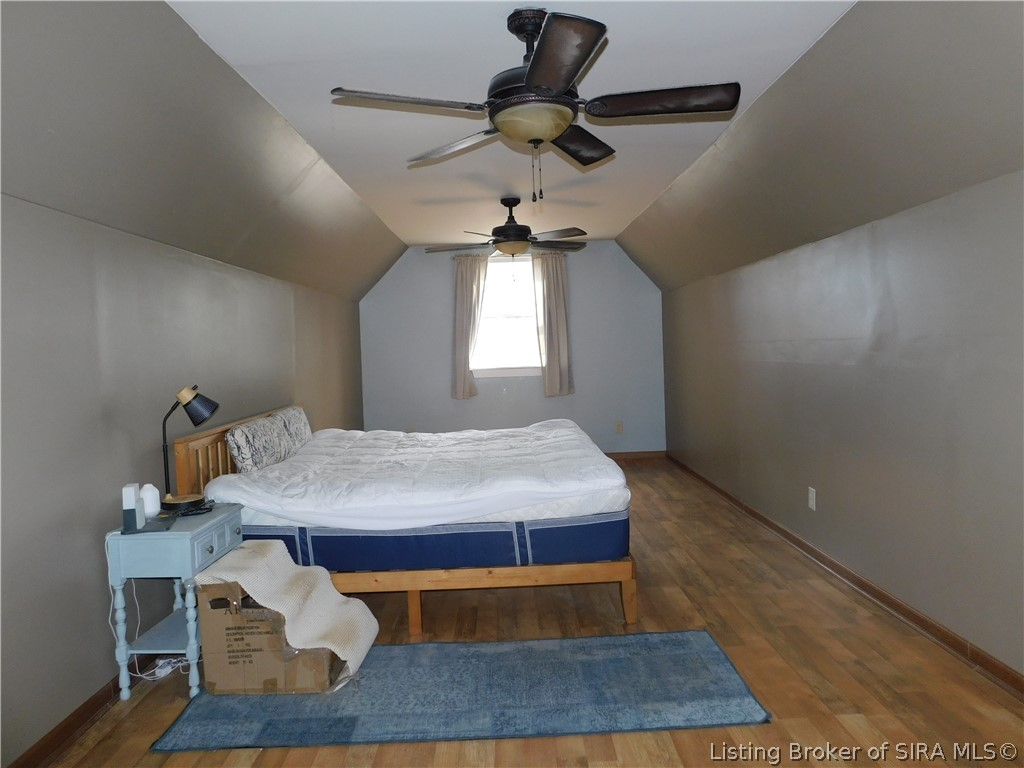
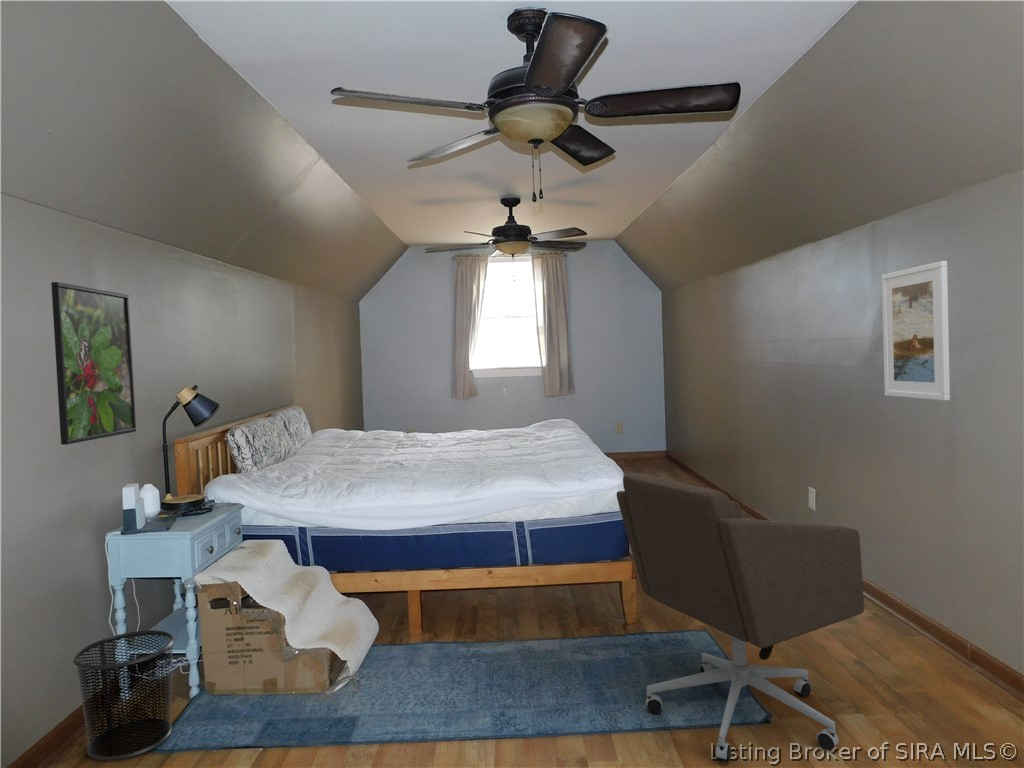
+ waste bin (128, 693)
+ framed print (97, 363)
+ office chair (738, 594)
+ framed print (913, 333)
